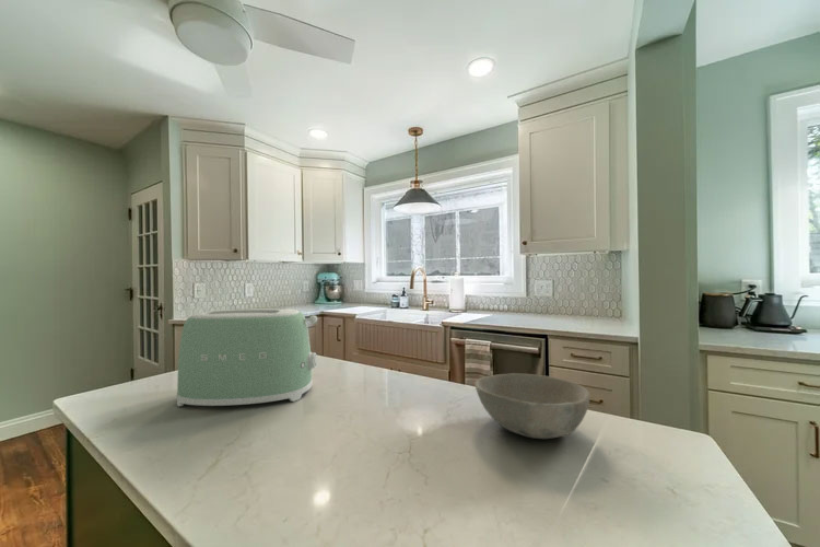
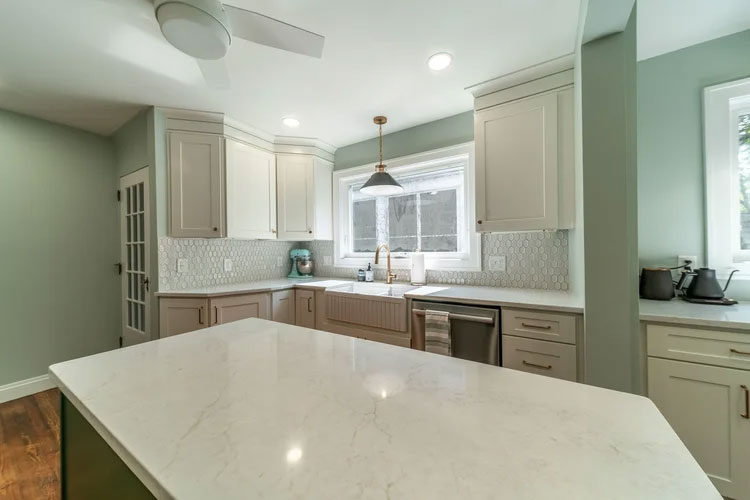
- bowl (529, 406)
- toaster (248, 351)
